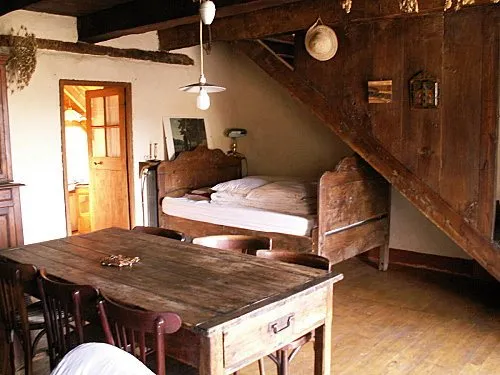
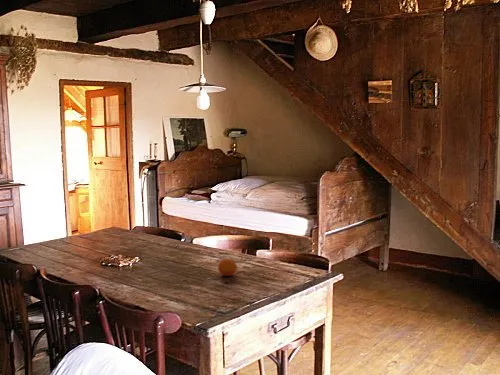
+ fruit (227, 267)
